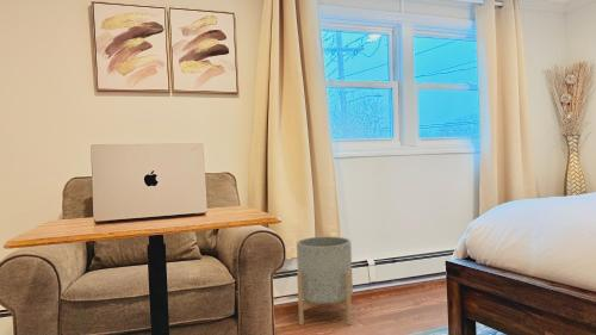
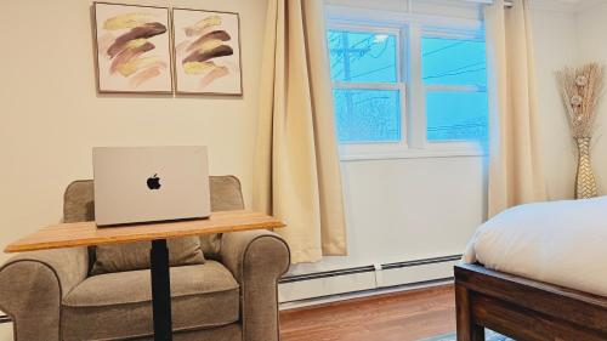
- planter (324, 278)
